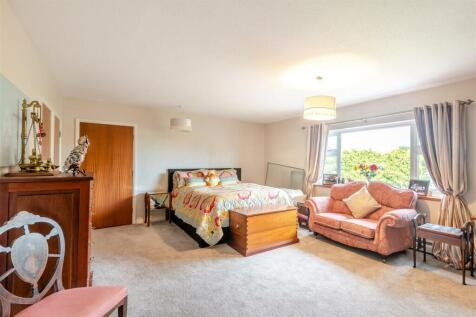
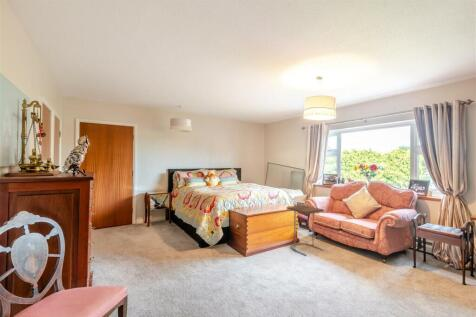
+ side table (295, 225)
